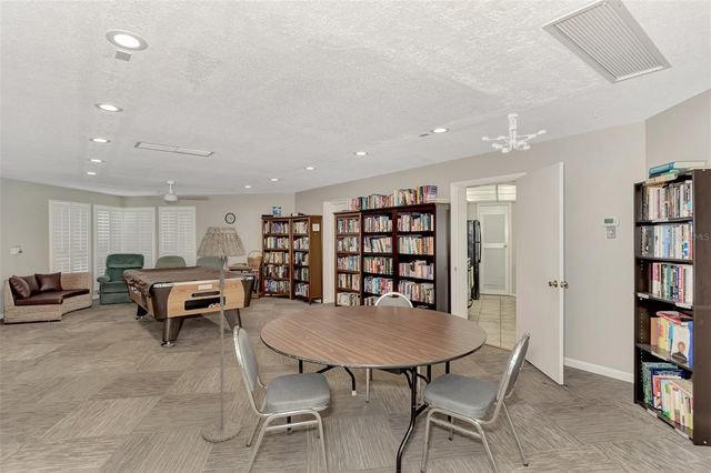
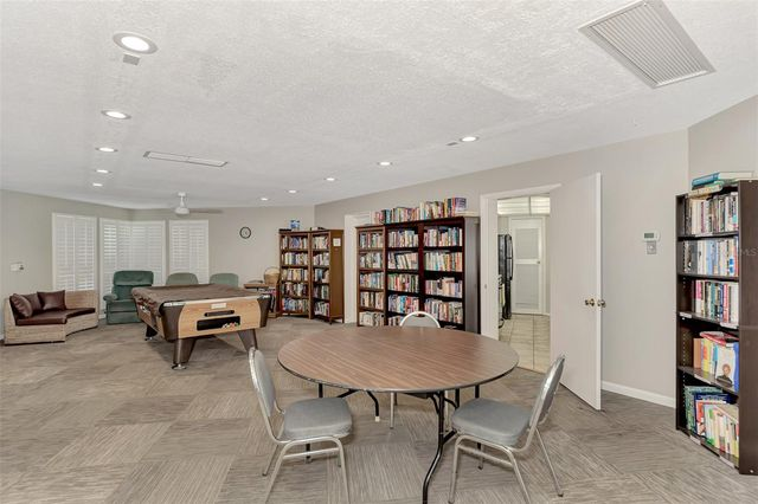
- ceiling light fixture (512, 132)
- floor lamp (222, 329)
